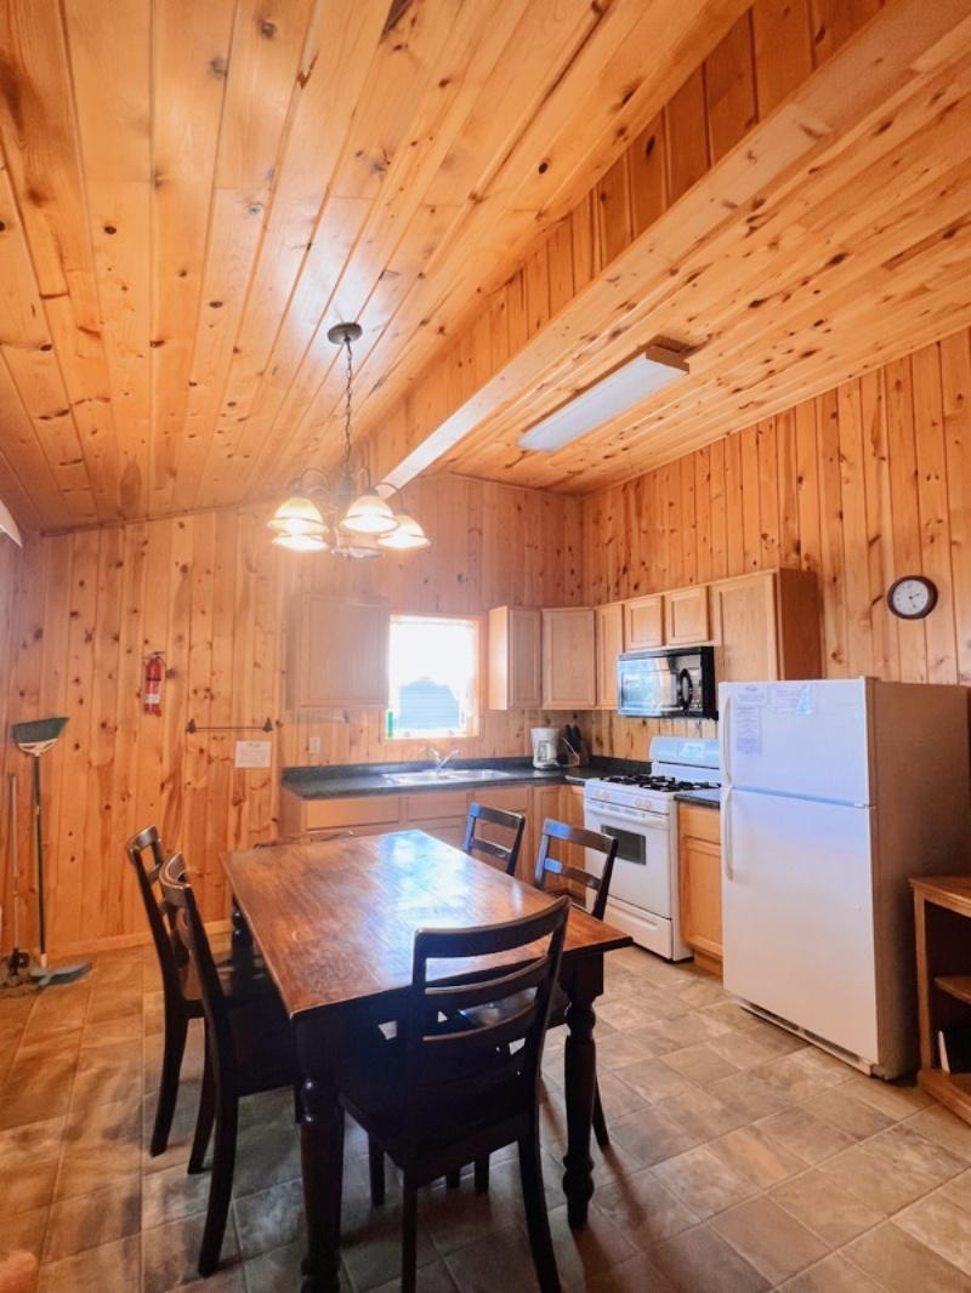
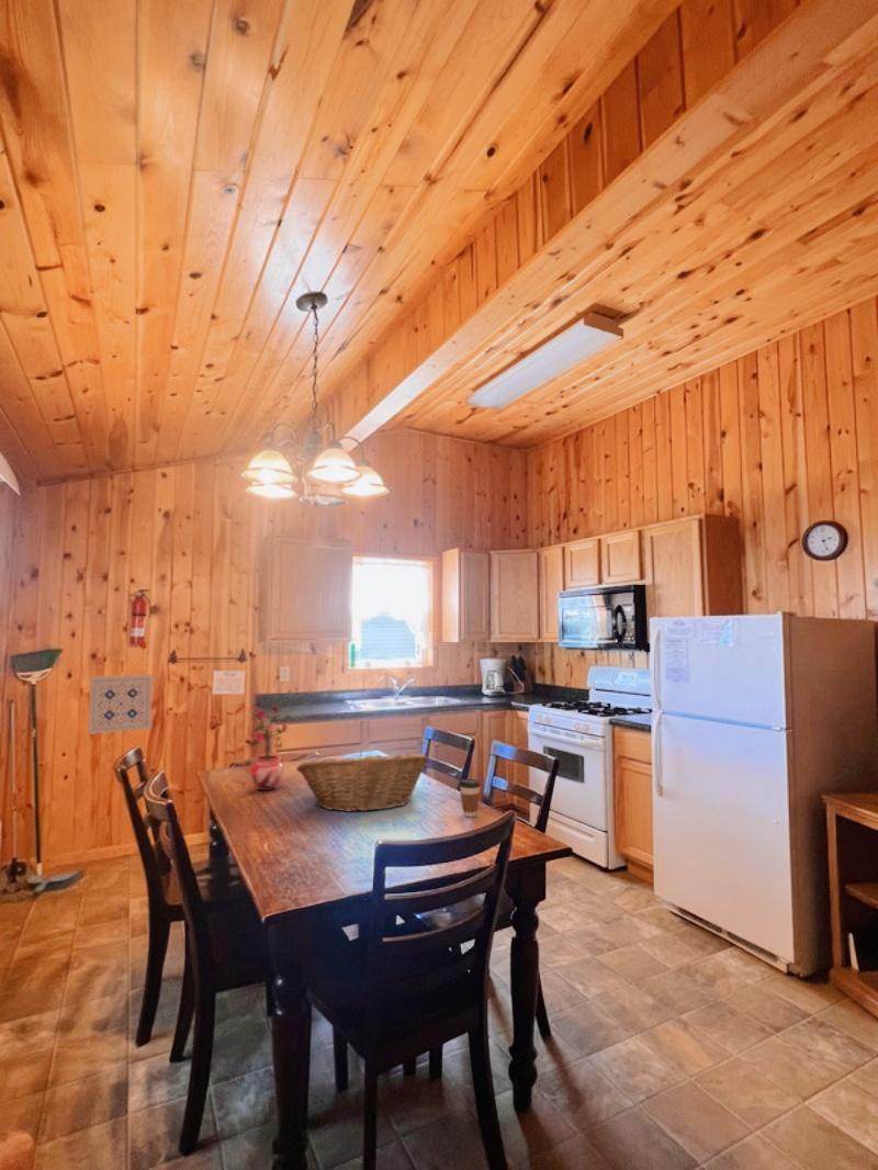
+ fruit basket (363, 774)
+ potted plant (267, 745)
+ coffee cup (470, 797)
+ wall art (121, 704)
